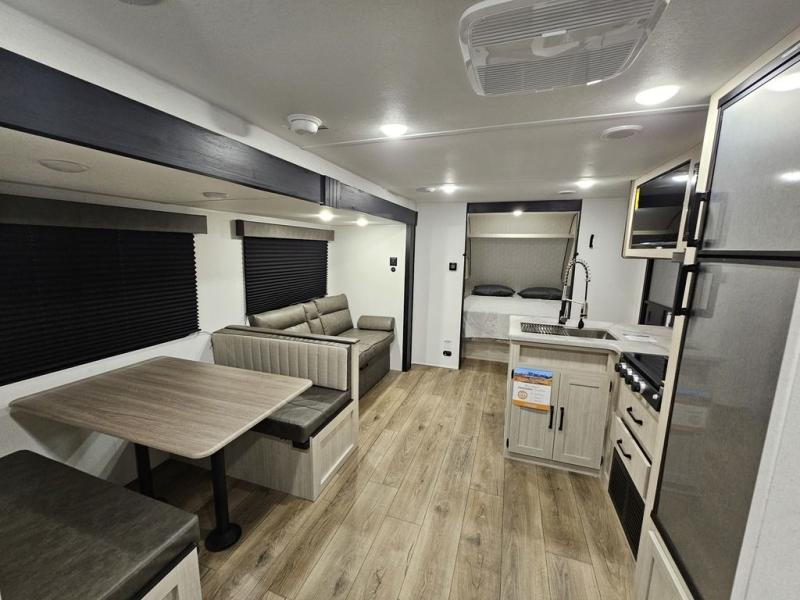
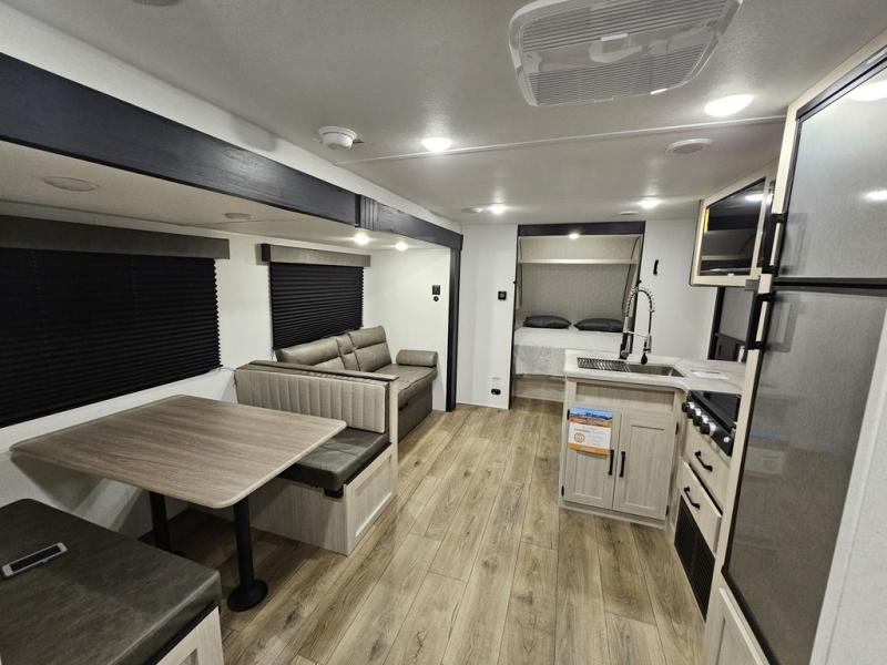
+ cell phone (35, 559)
